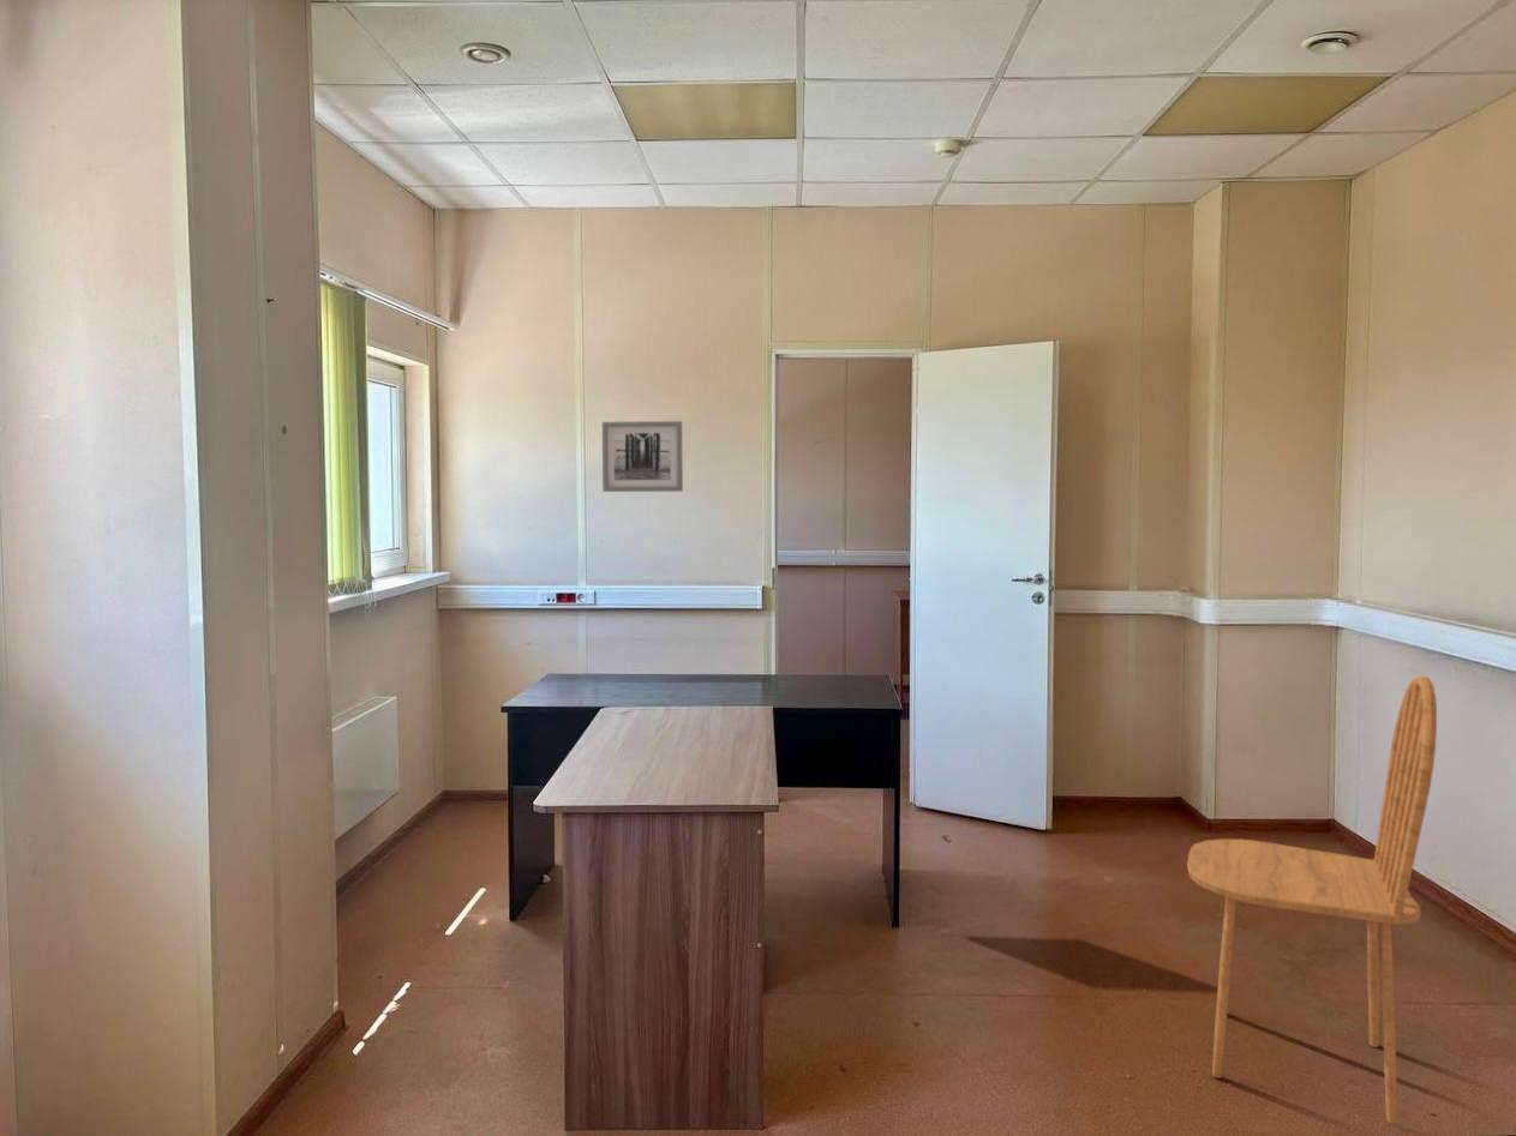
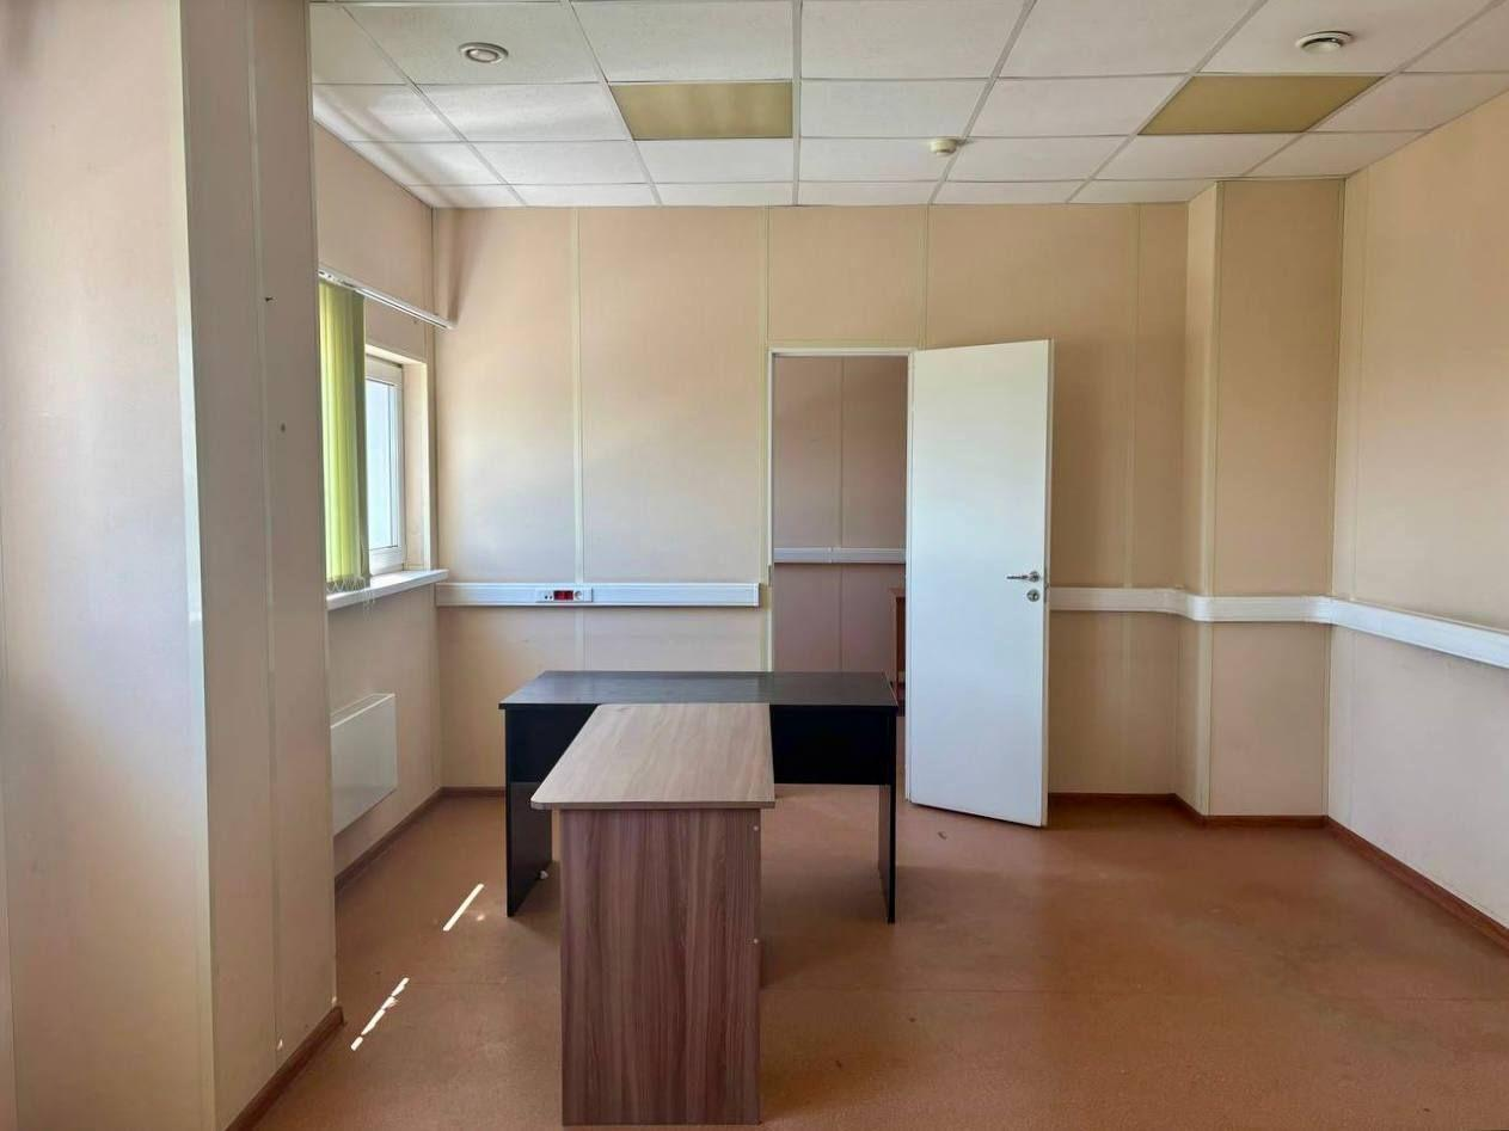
- chair (1299, 866)
- wall art (642, 456)
